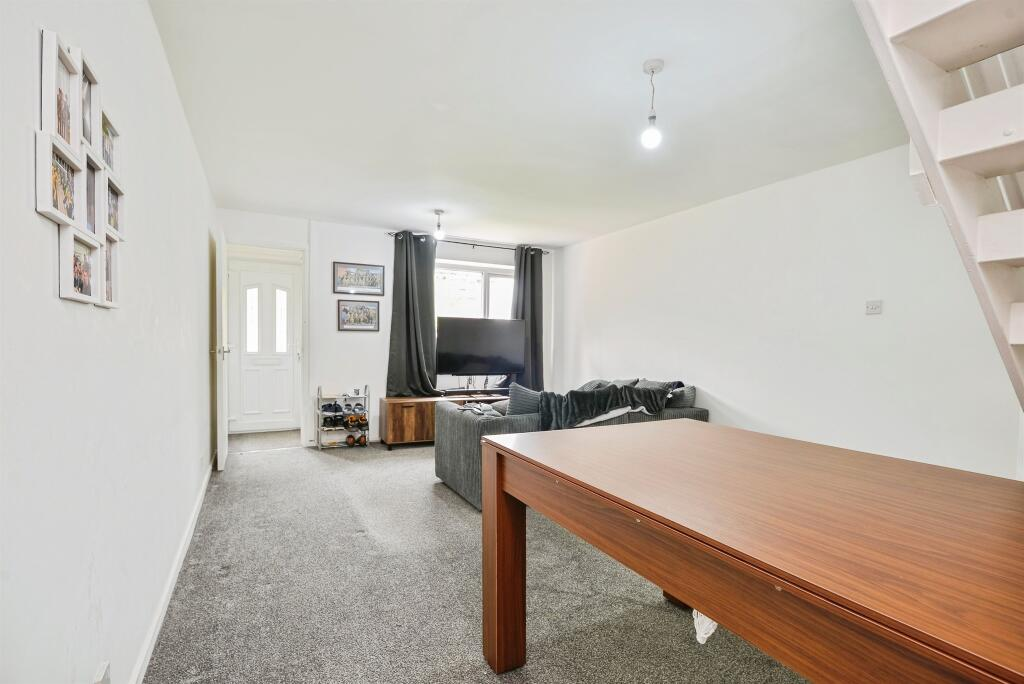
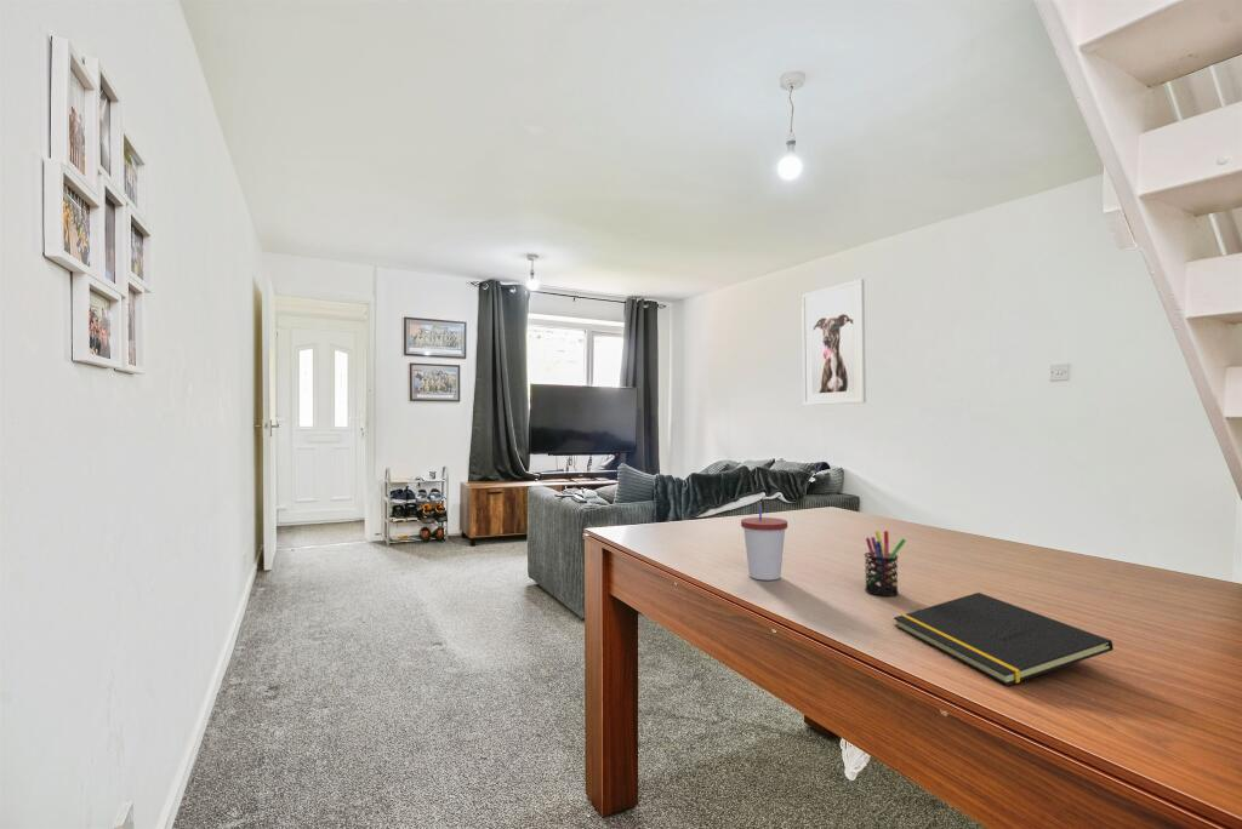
+ notepad (991, 631)
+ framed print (832, 345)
+ pen holder (885, 560)
+ cup (764, 541)
